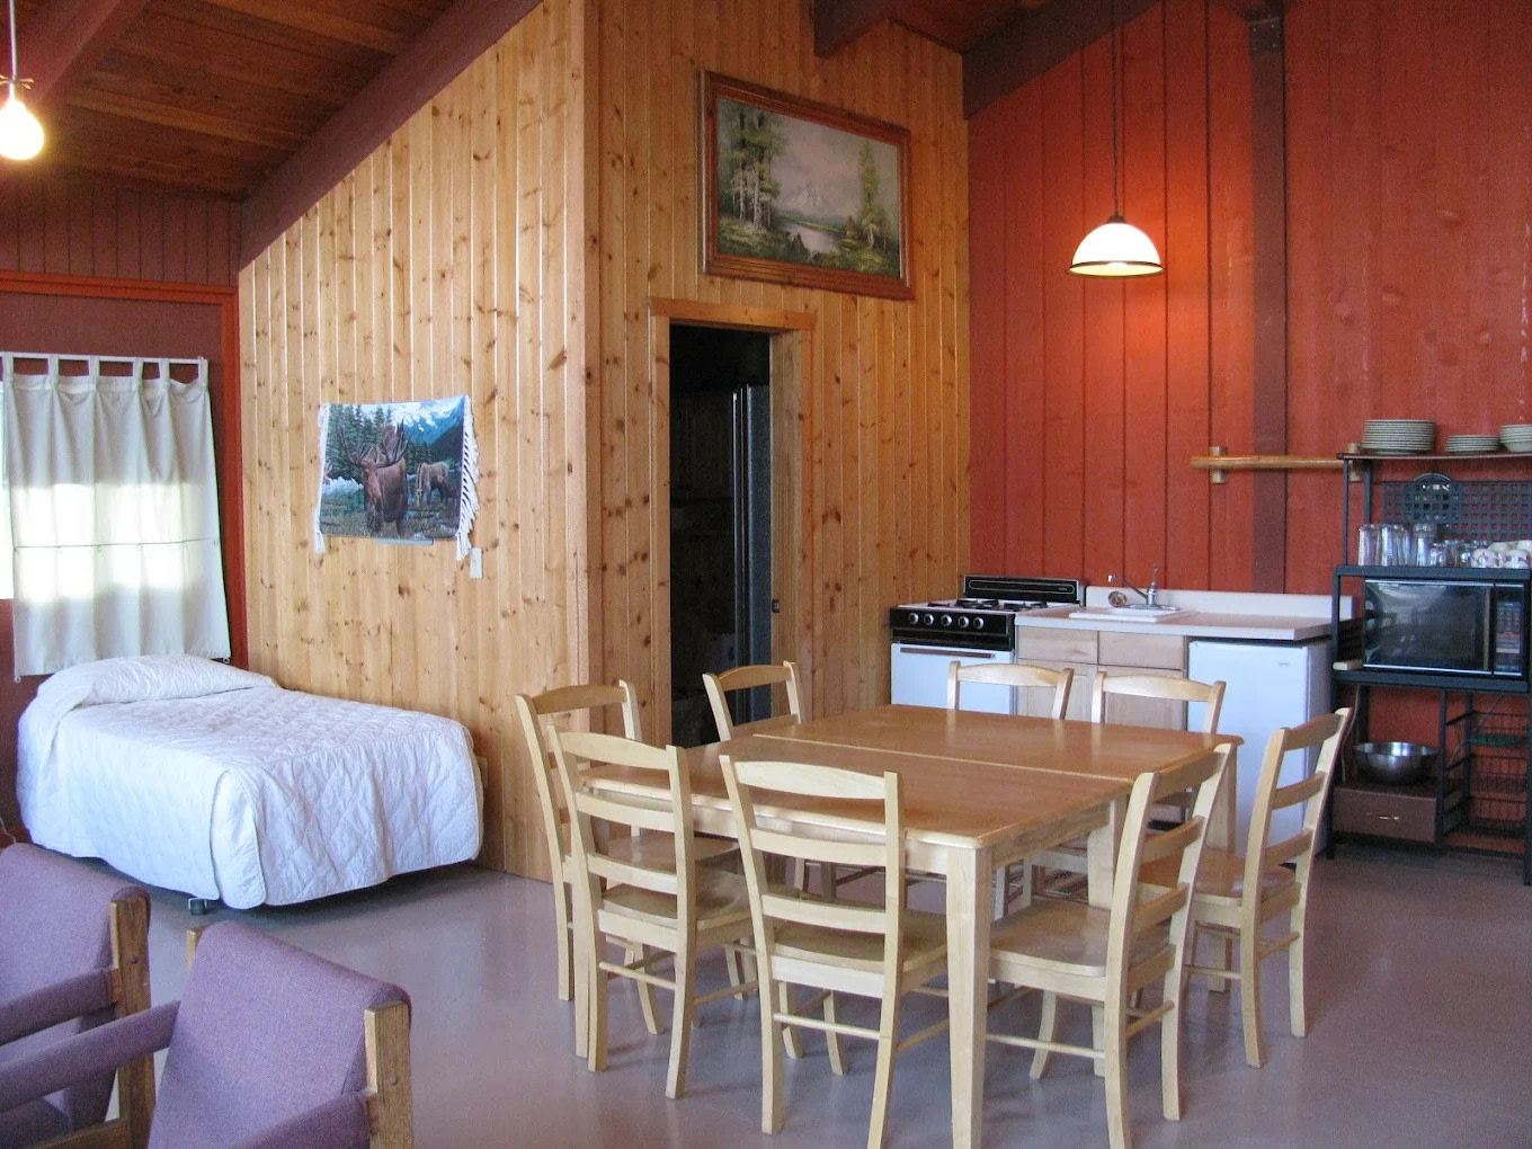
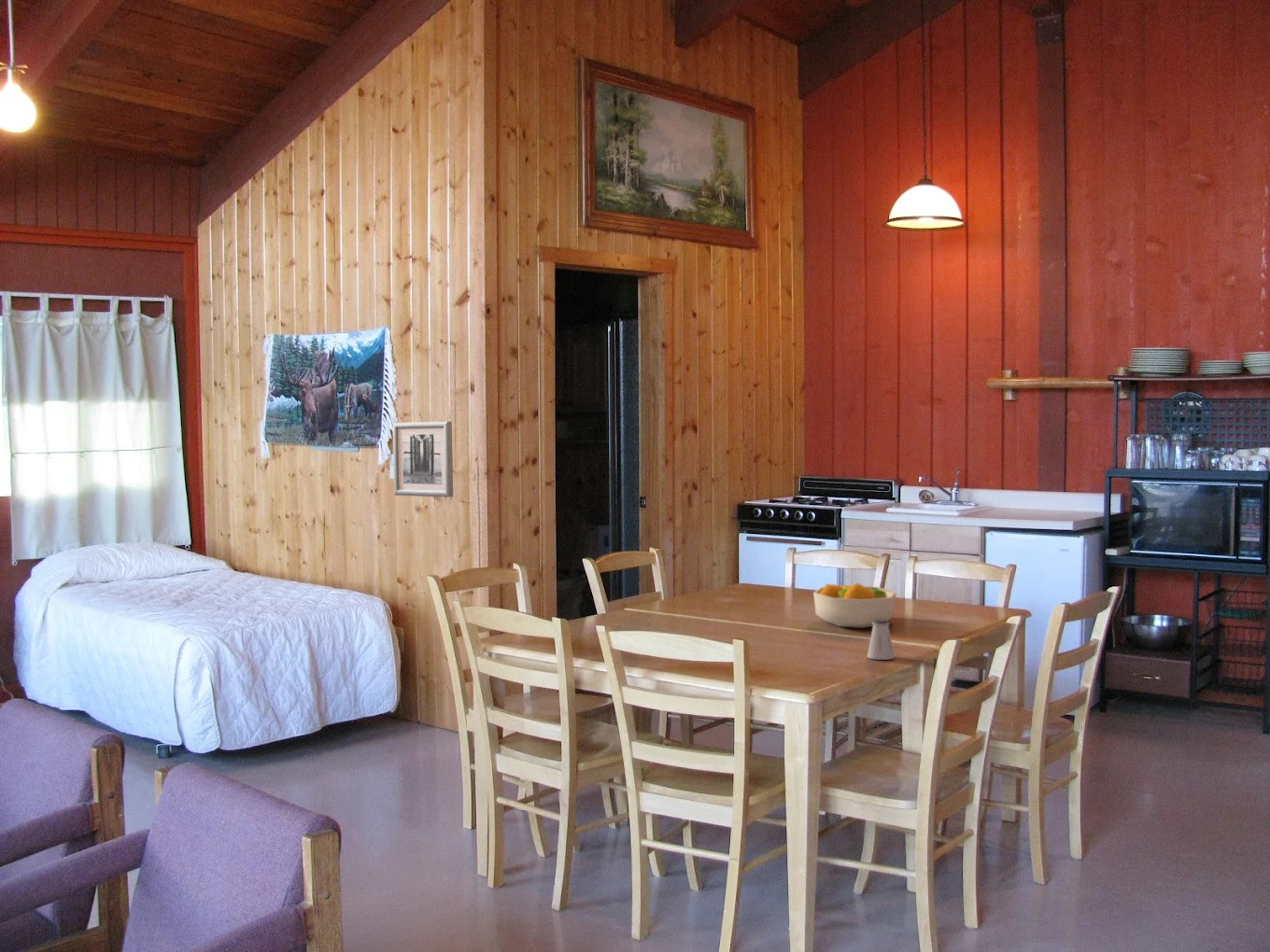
+ saltshaker (881, 638)
+ wall art (422, 459)
+ fruit bowl (854, 600)
